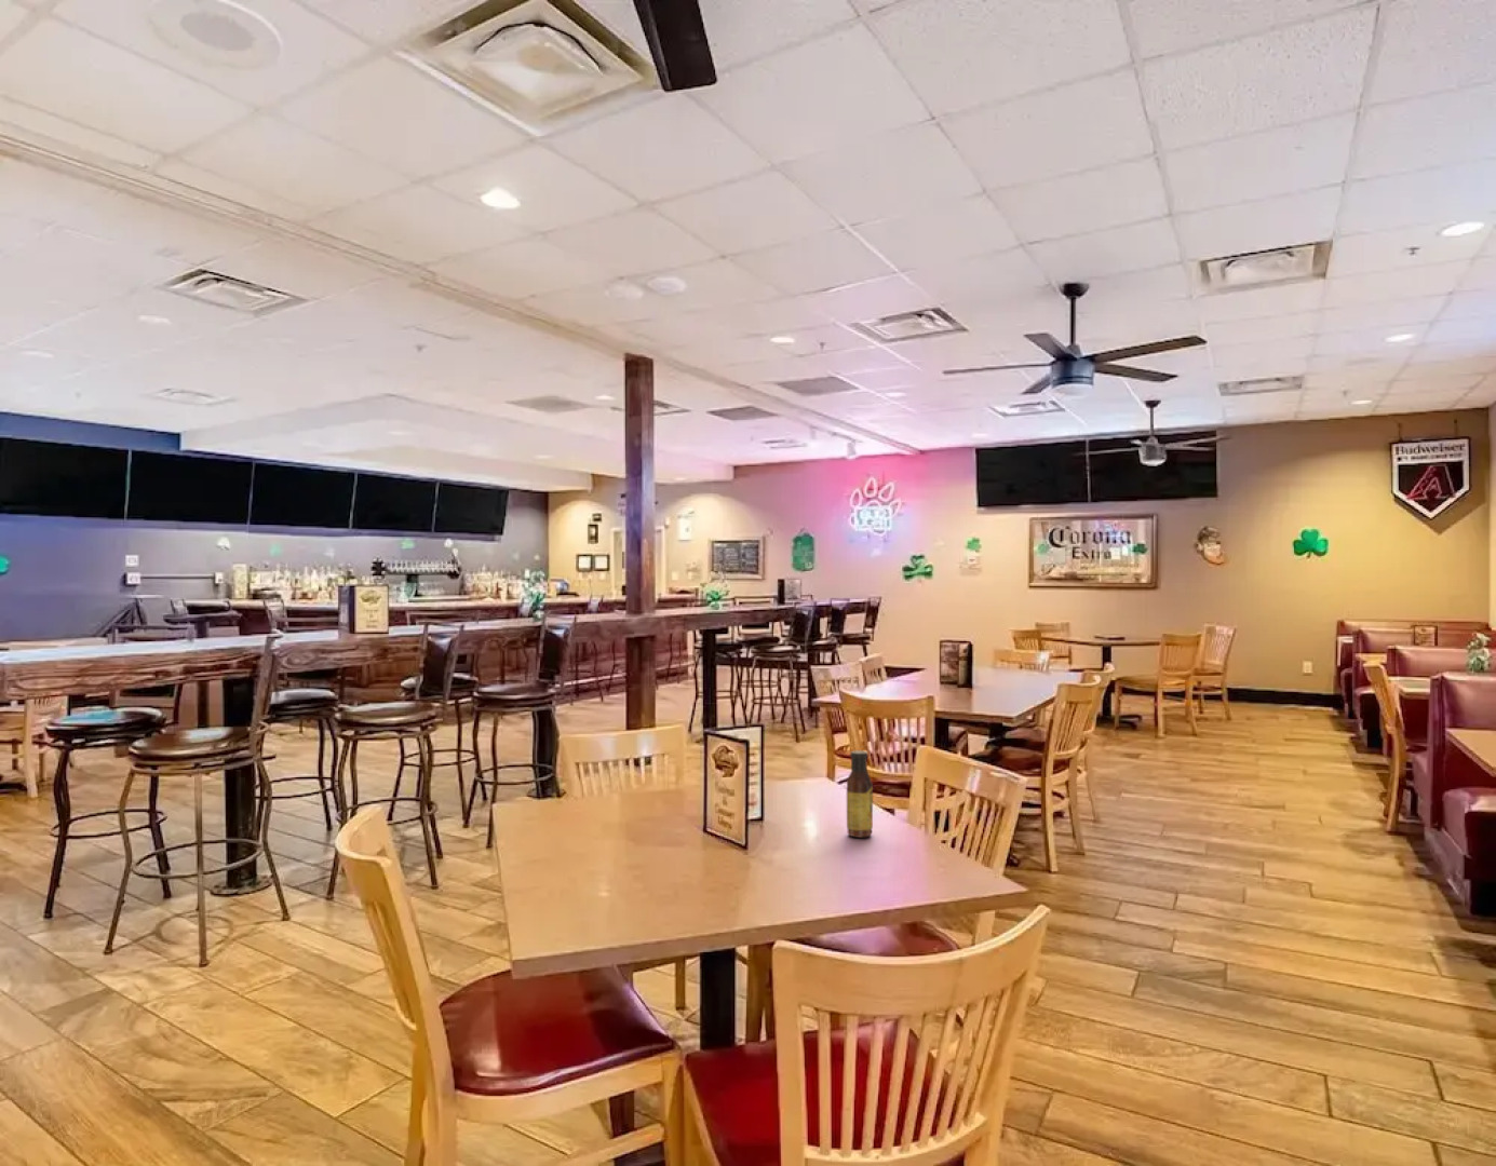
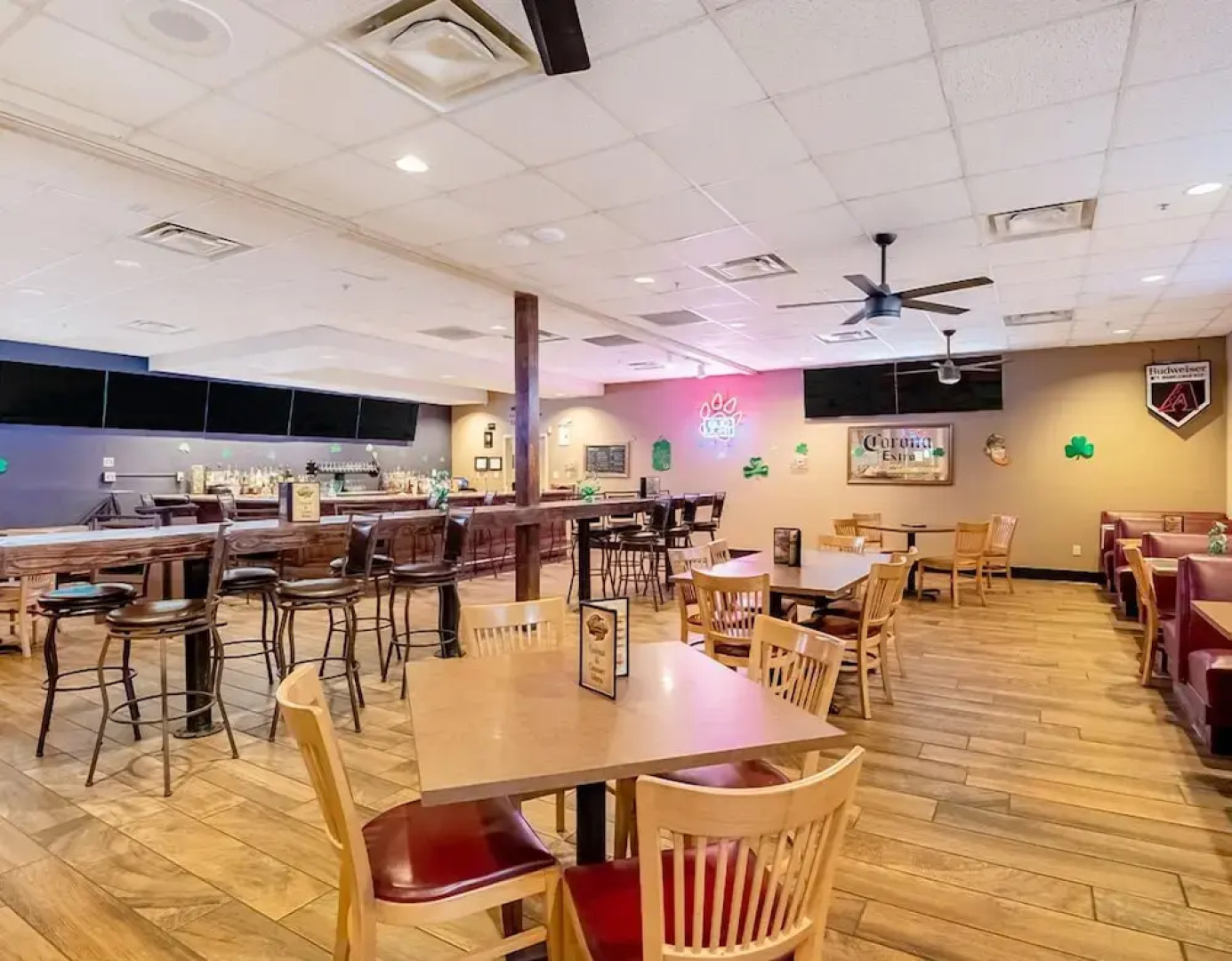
- sauce bottle (858, 792)
